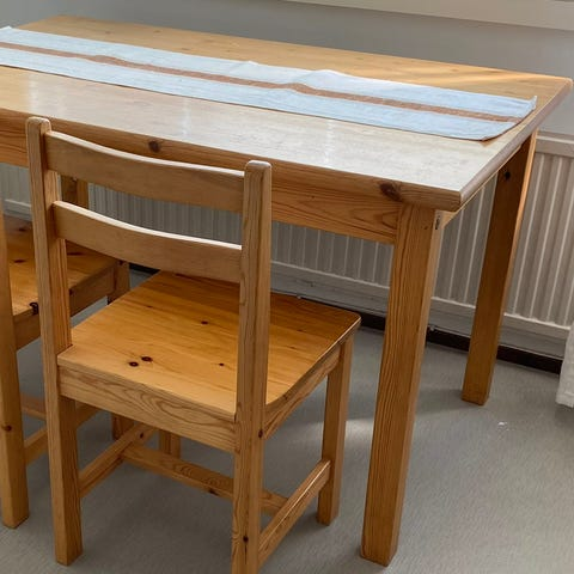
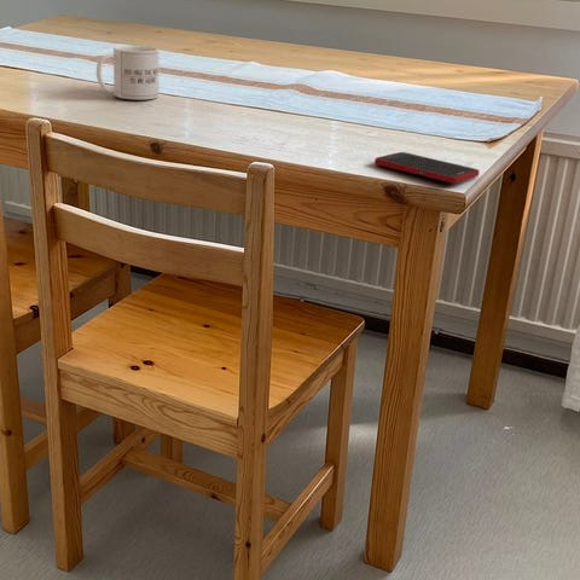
+ cell phone (425, 167)
+ mug (127, 72)
